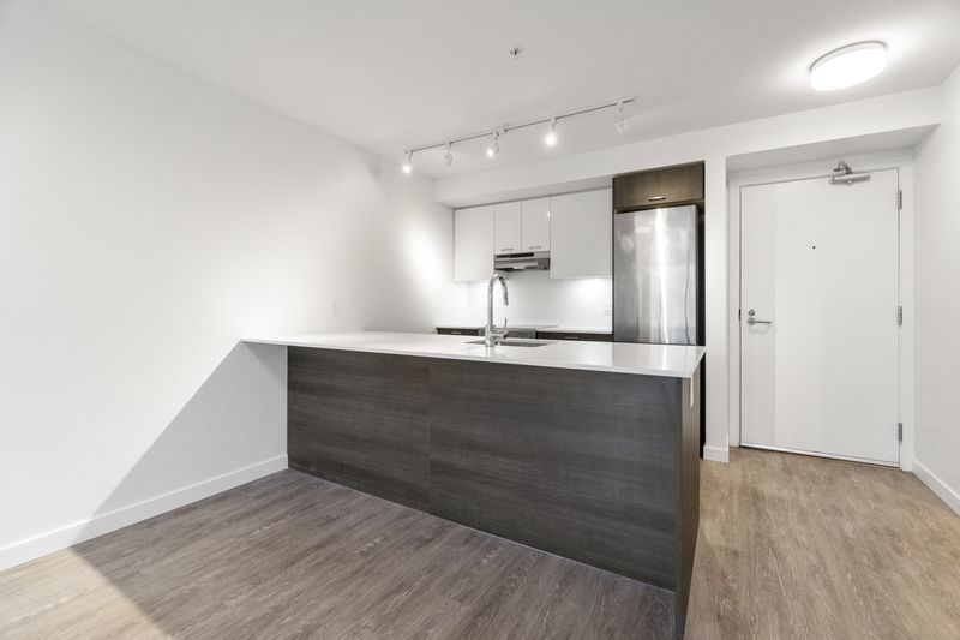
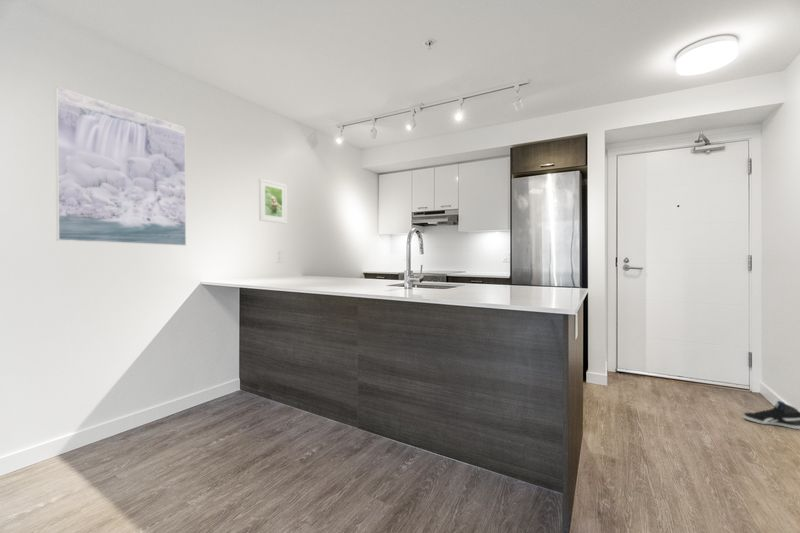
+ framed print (128, 176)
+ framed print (273, 201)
+ sneaker (771, 411)
